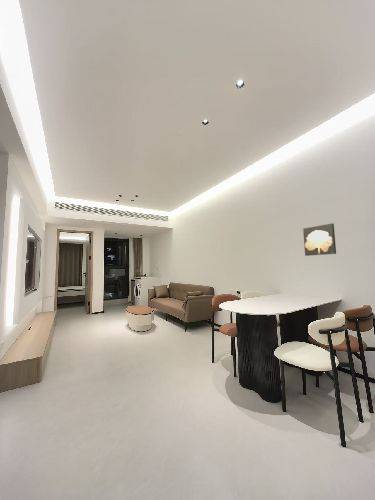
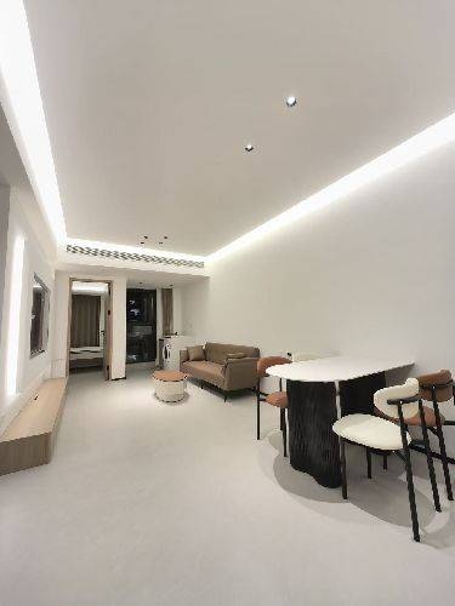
- wall art (318, 240)
